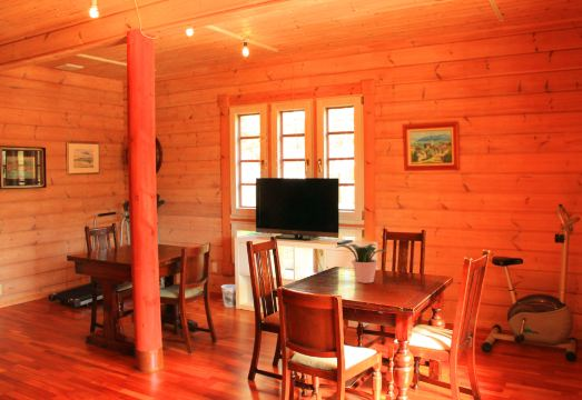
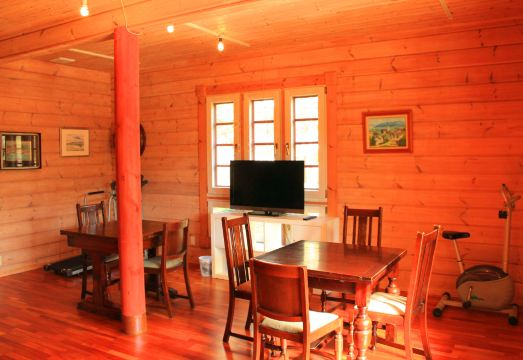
- potted plant (361, 262)
